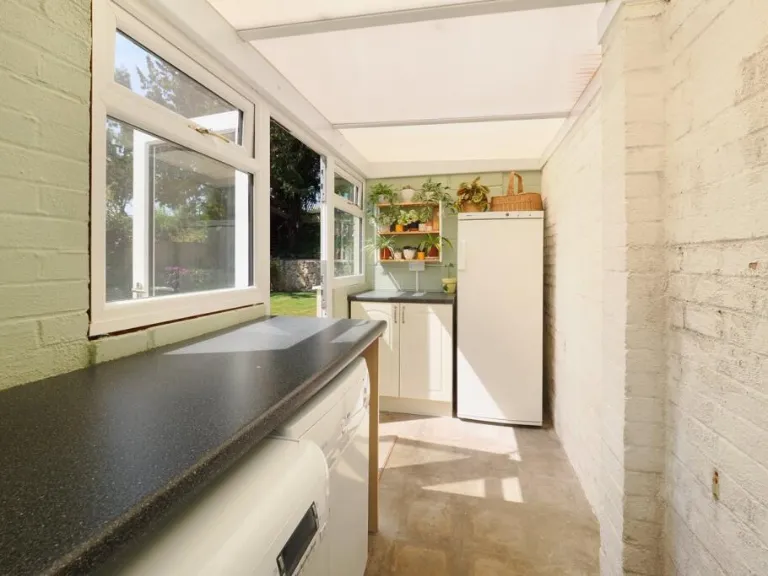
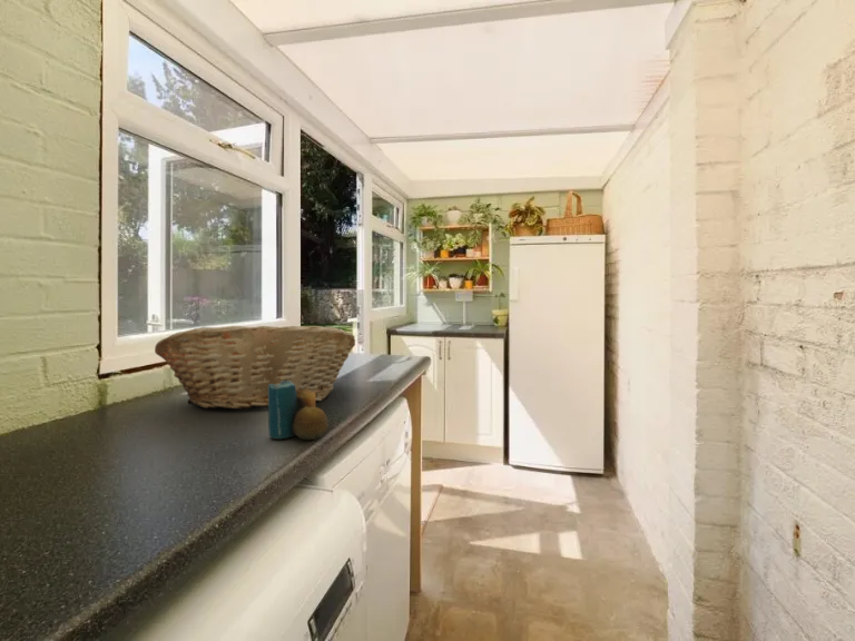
+ fruit basket (263, 362)
+ candle (303, 406)
